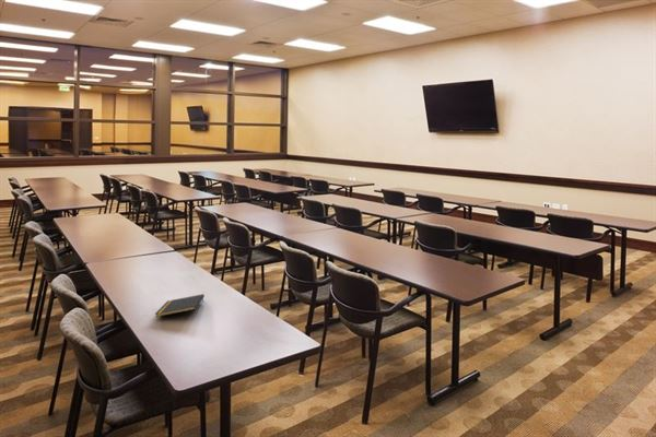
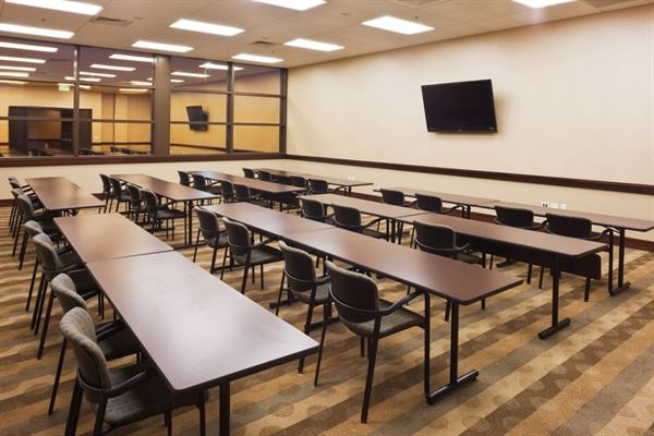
- notepad (180, 305)
